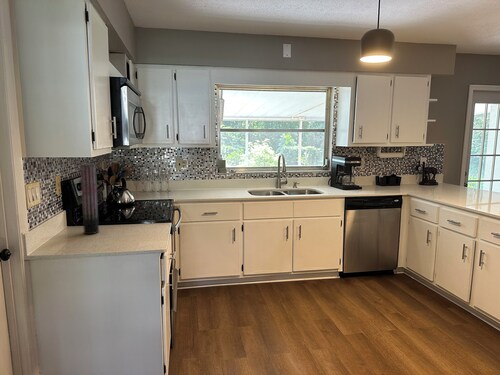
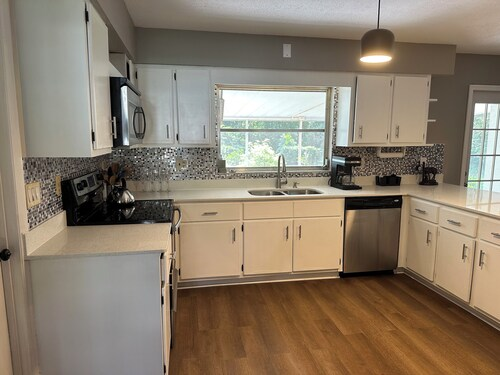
- cylinder (89, 199)
